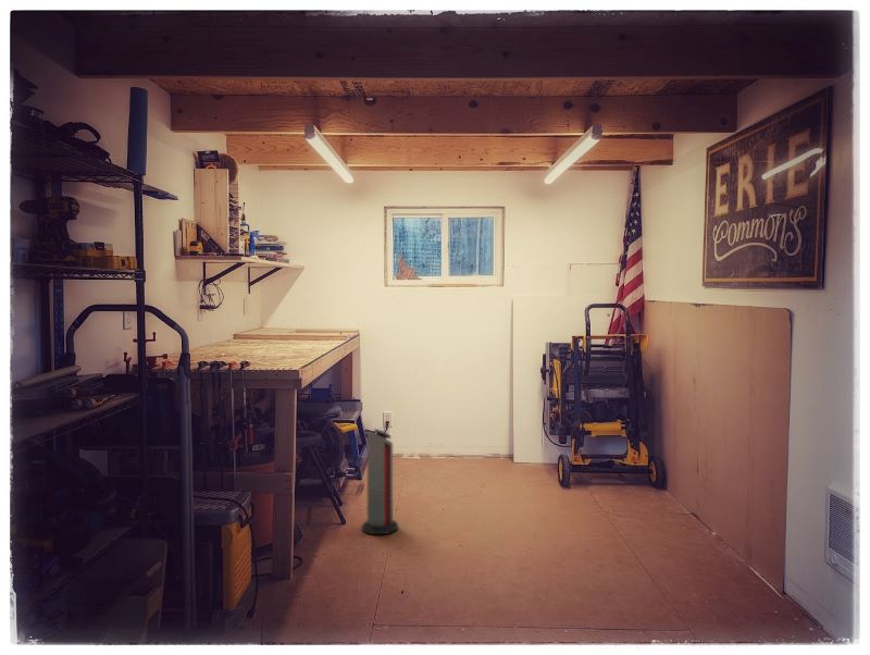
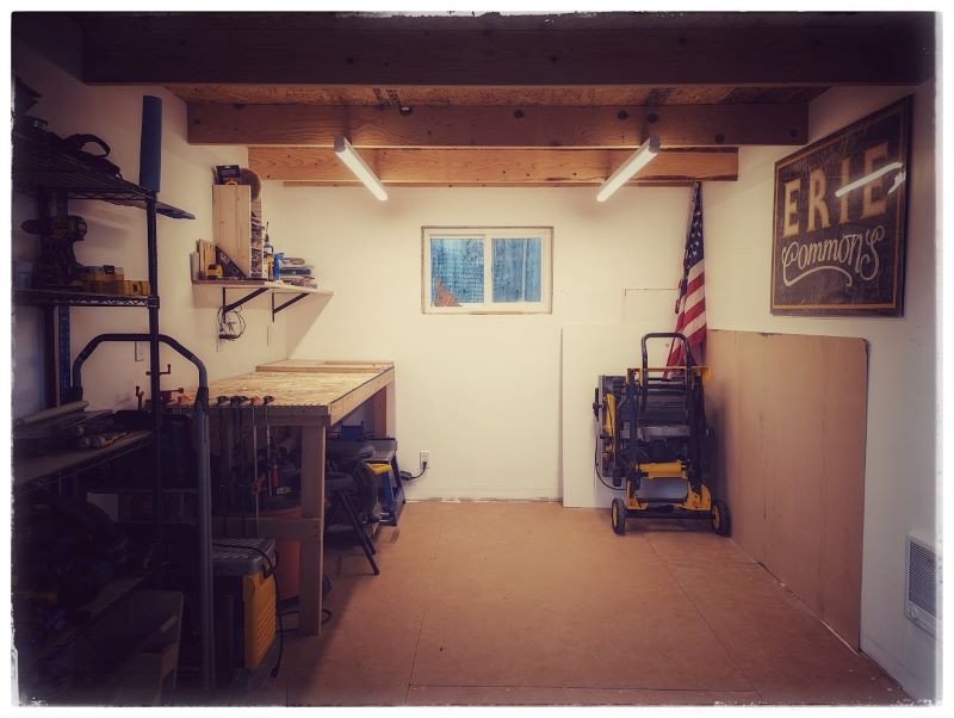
- air purifier (380, 478)
